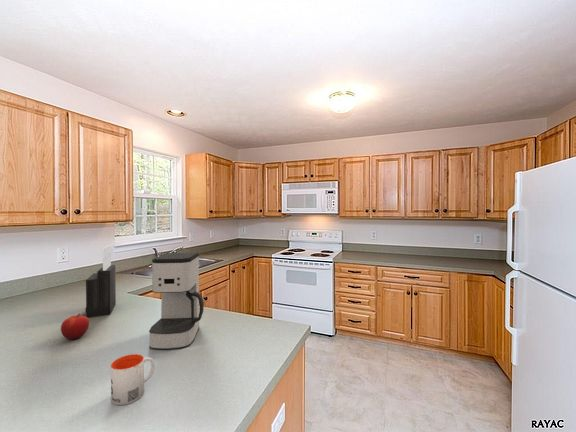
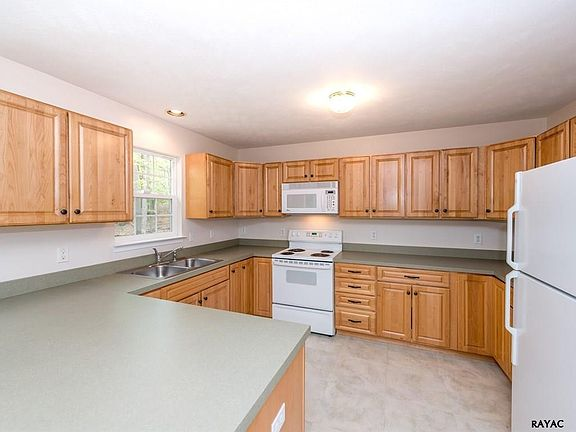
- mug (134, 375)
- fruit (75, 326)
- knife block (99, 279)
- coffee maker (179, 297)
